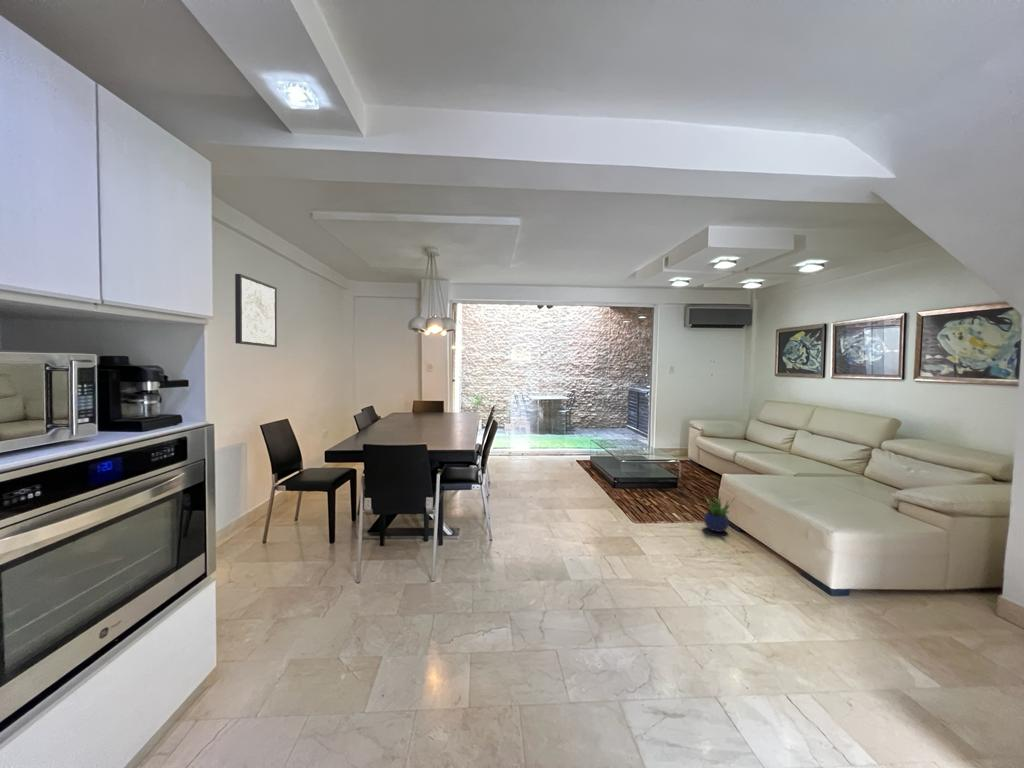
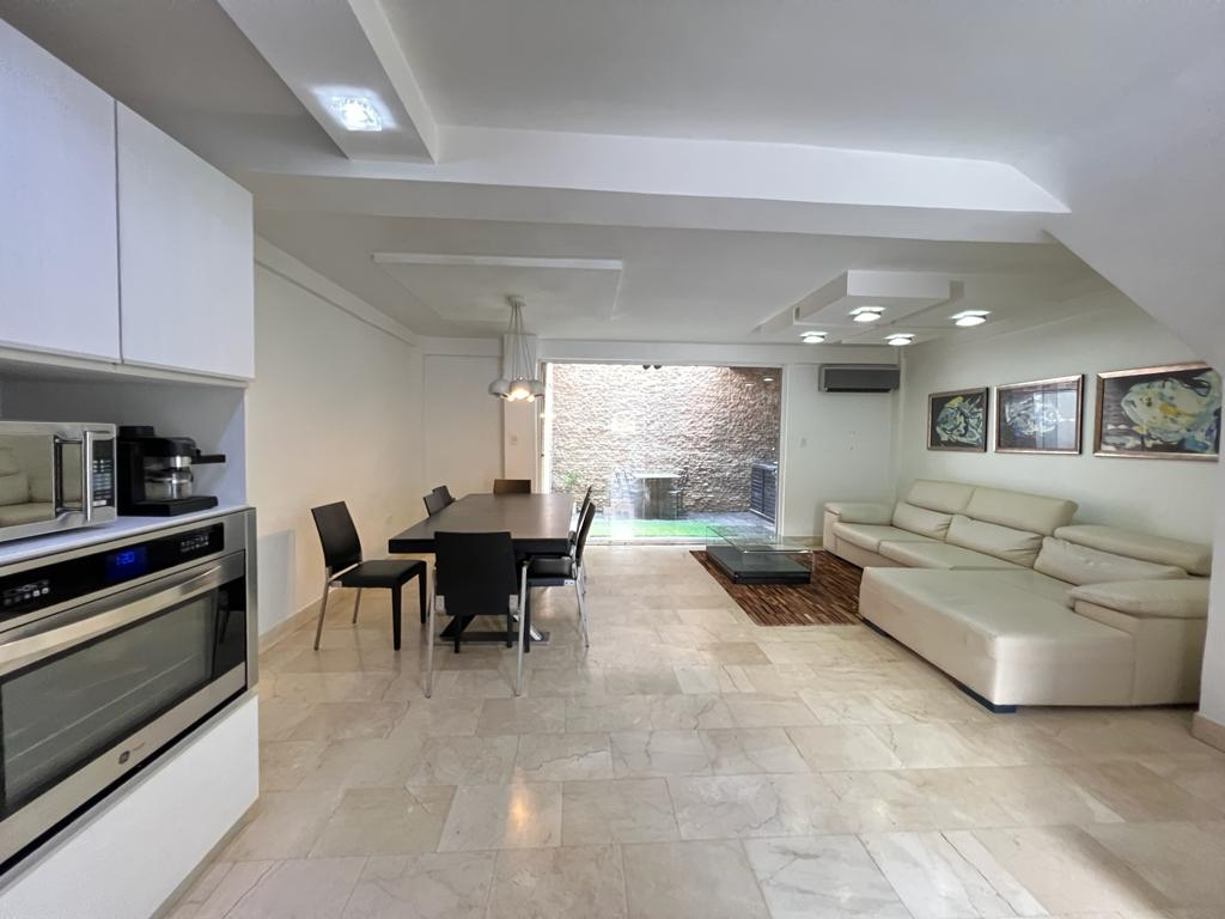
- potted plant (719, 512)
- wall art (257, 313)
